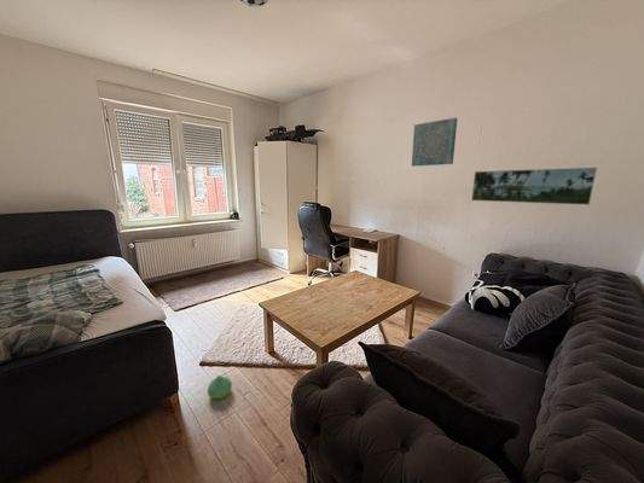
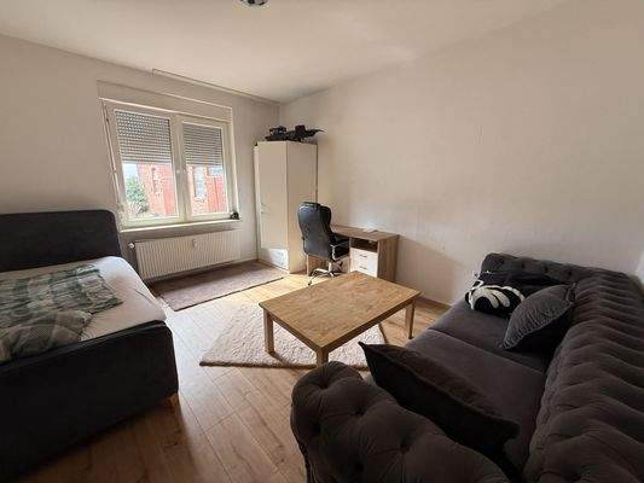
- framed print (526, 186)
- plush toy (219, 385)
- wall art (433, 144)
